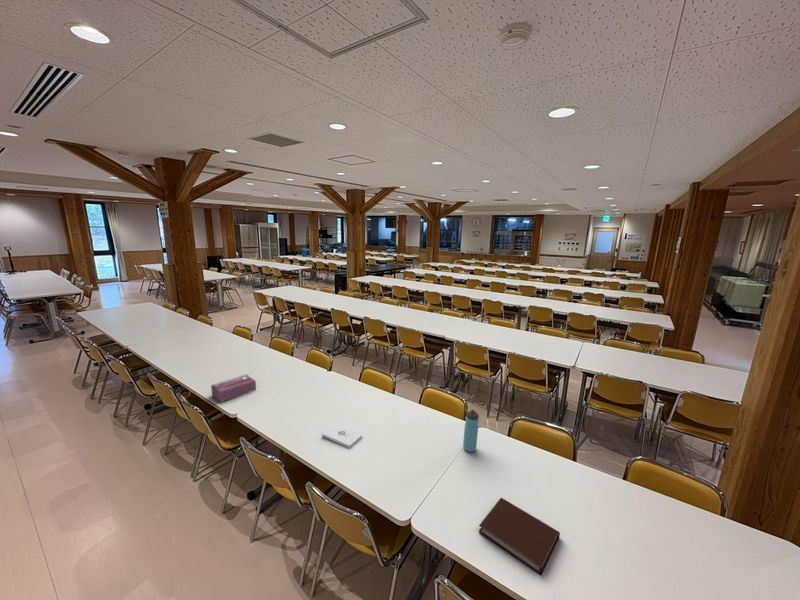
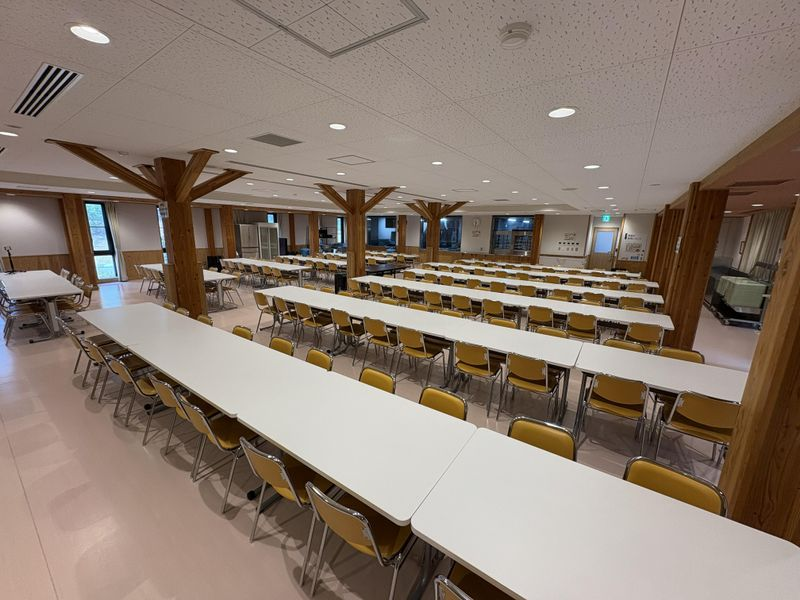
- notebook (519, 531)
- tissue box (234, 387)
- notepad (342, 435)
- water bottle (471, 429)
